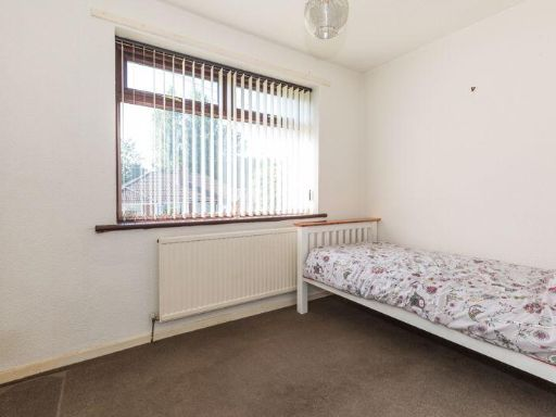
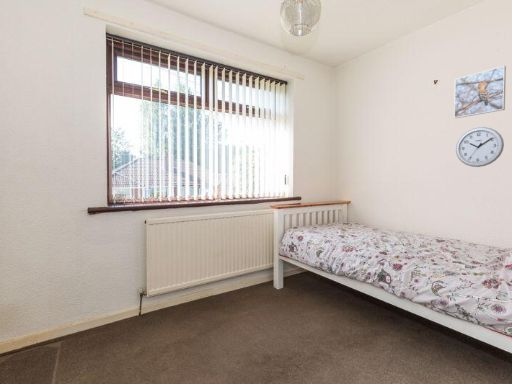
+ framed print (478, 93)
+ wall clock (478, 147)
